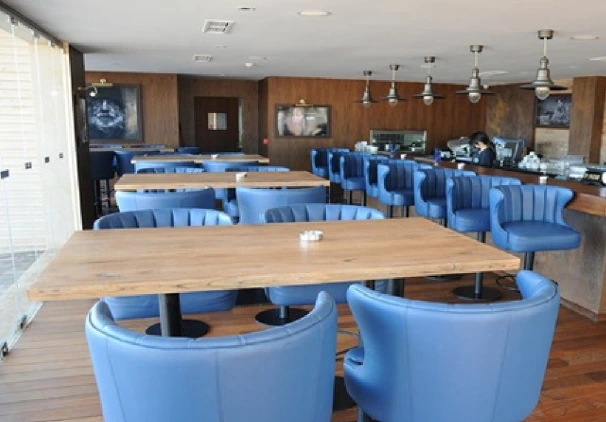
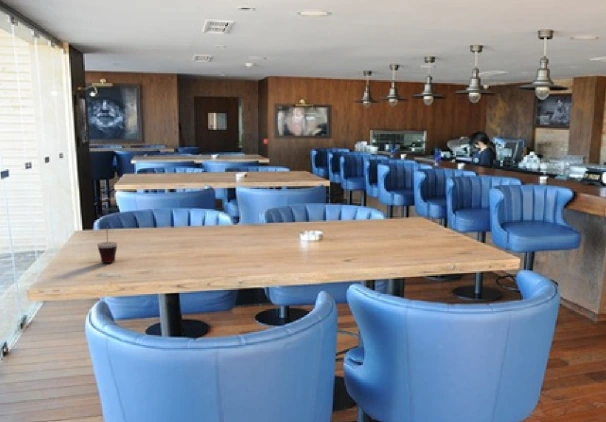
+ cup (107, 244)
